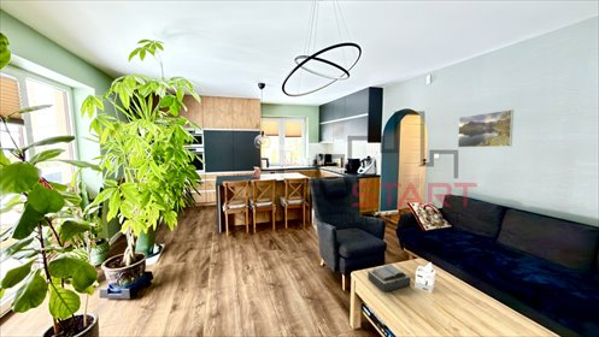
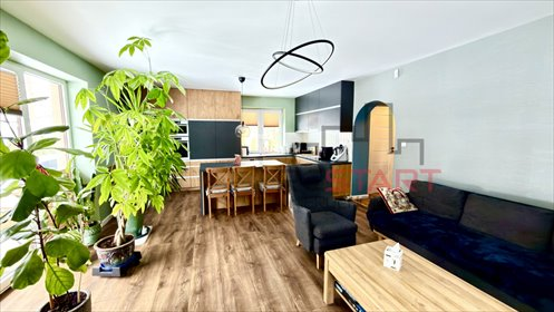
- bible (388, 276)
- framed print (482, 130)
